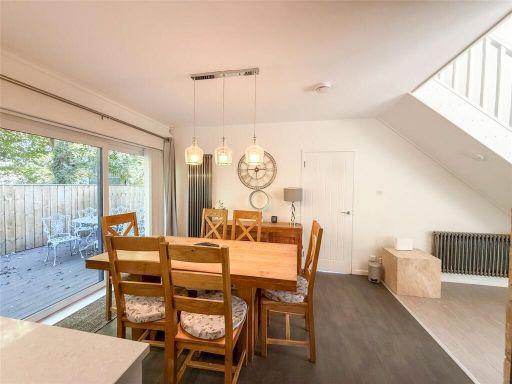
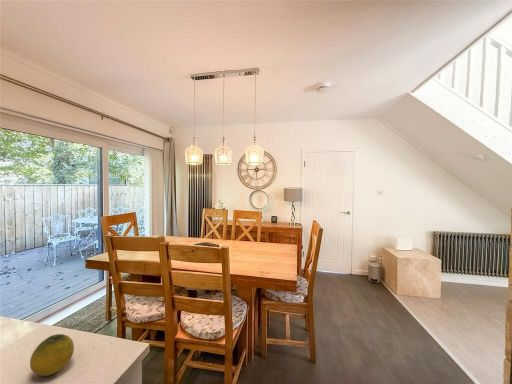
+ fruit (53, 354)
